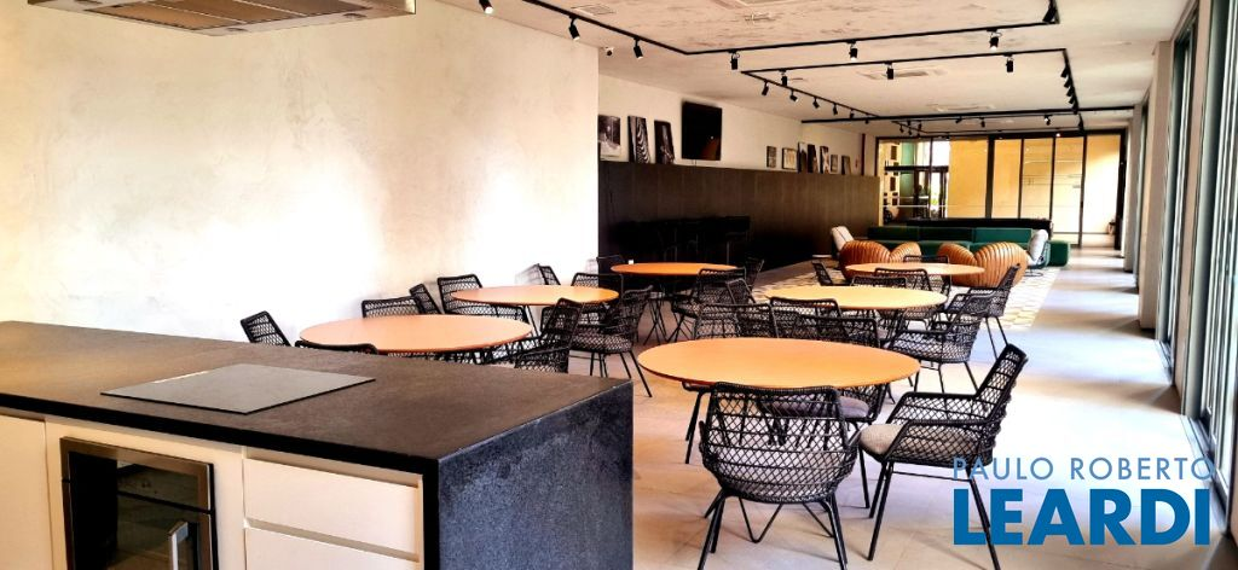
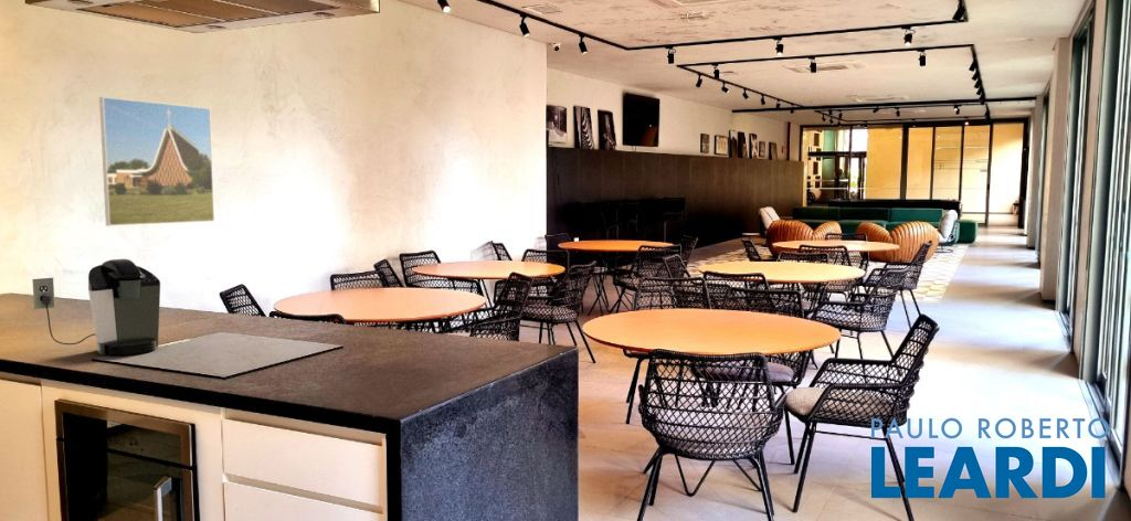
+ coffee maker (104, 306)
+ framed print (160, 163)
